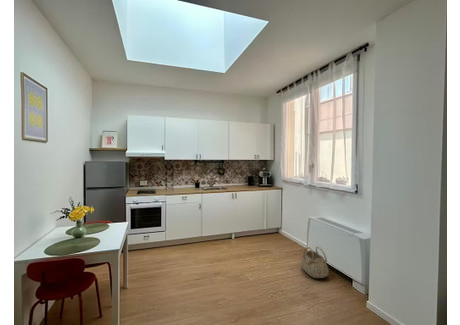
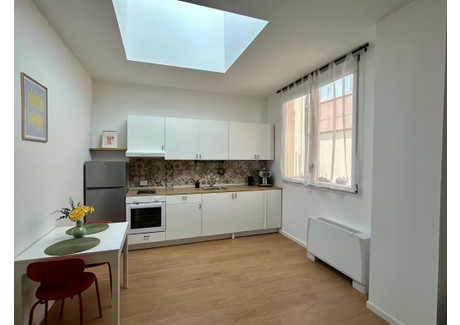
- basket (314, 260)
